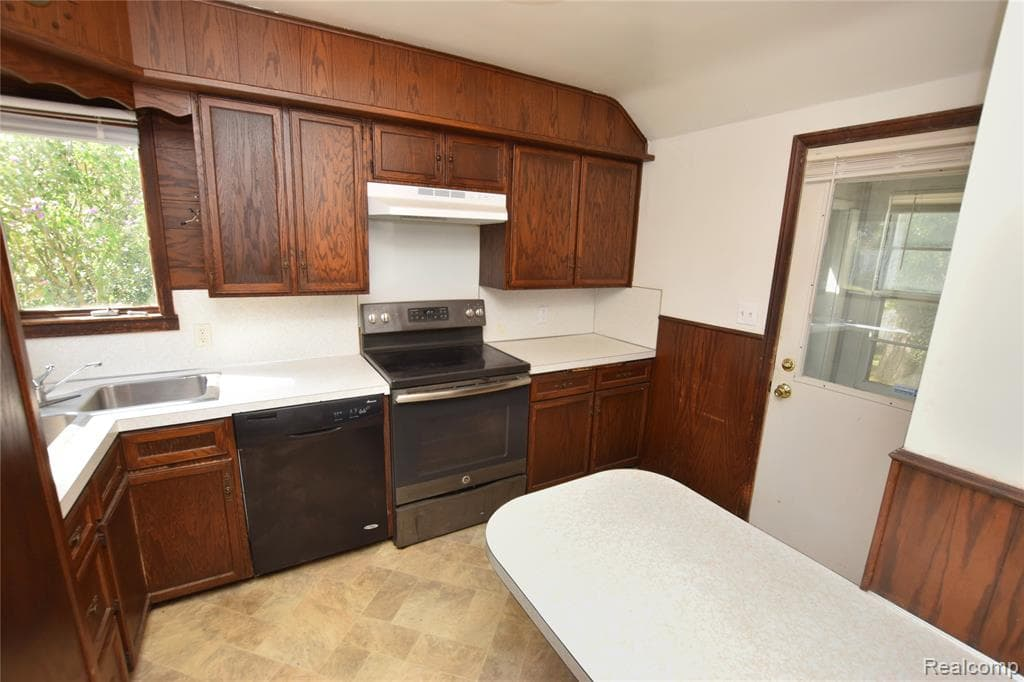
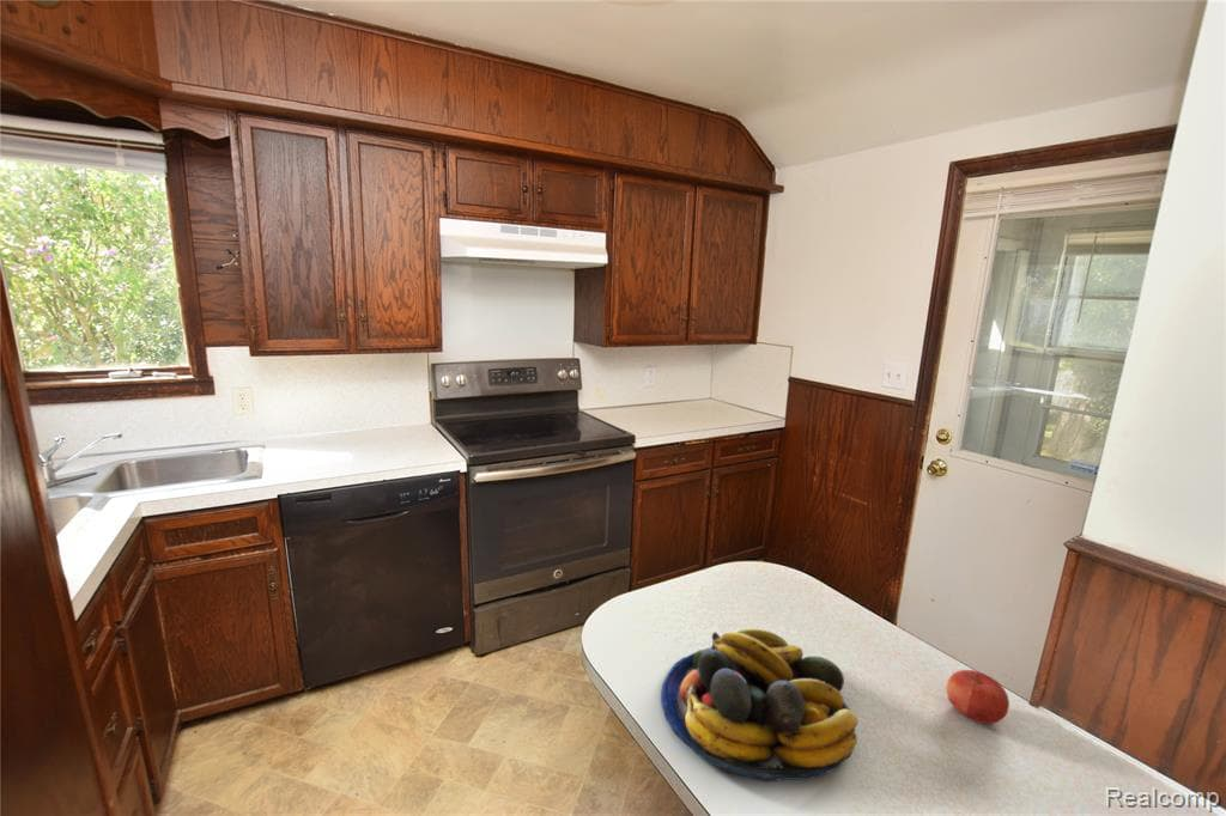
+ fruit (977, 694)
+ fruit bowl (755, 675)
